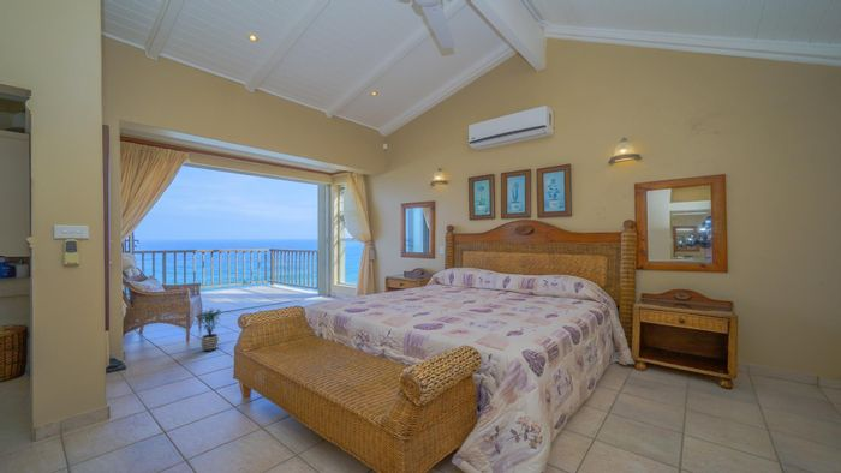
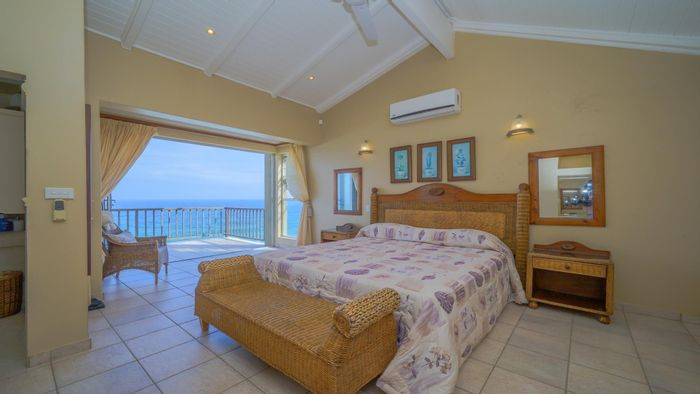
- potted plant (208, 329)
